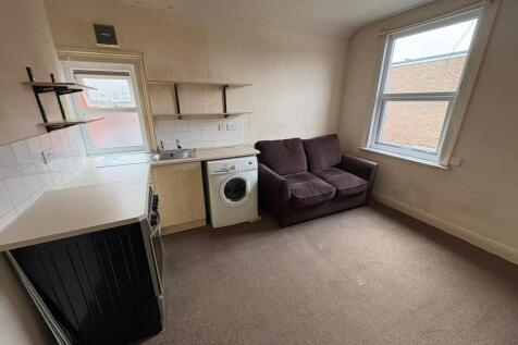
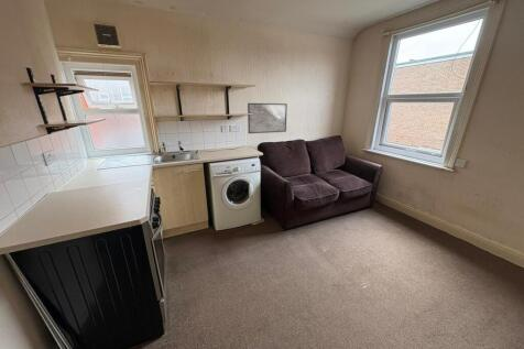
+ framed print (268, 118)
